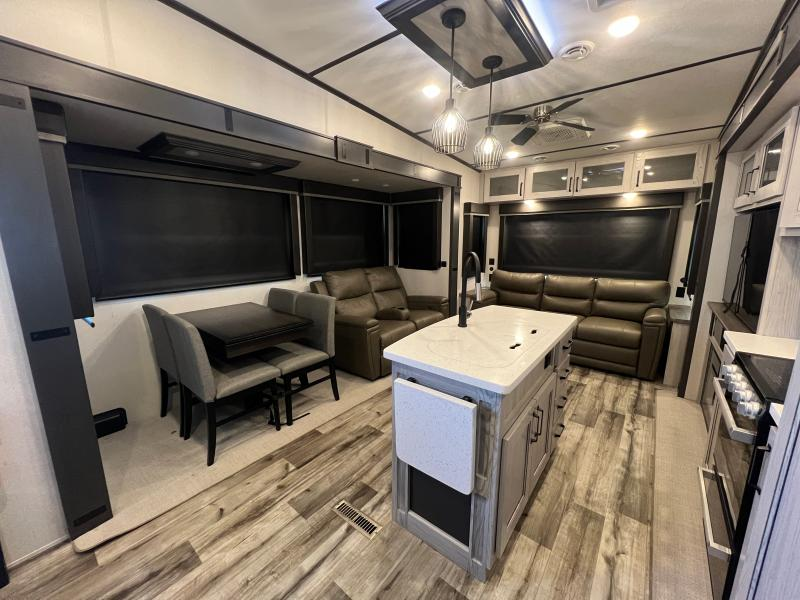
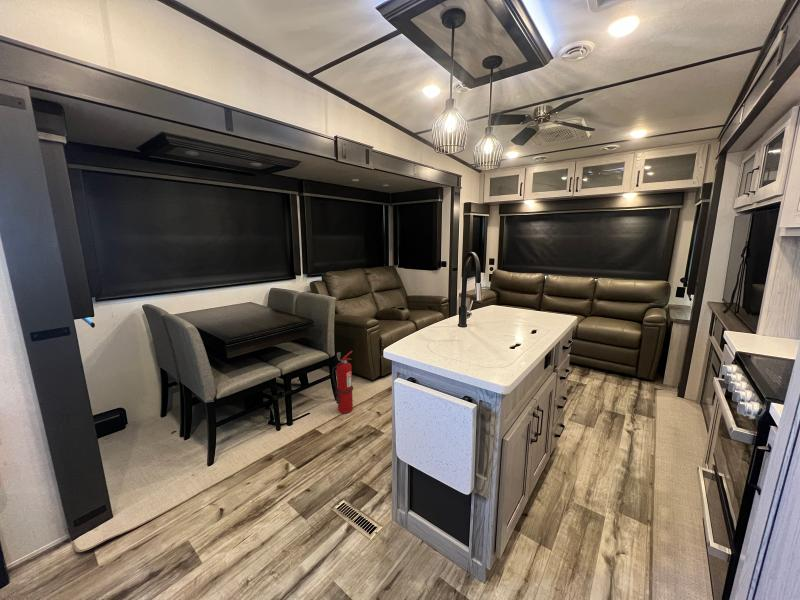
+ fire extinguisher (343, 382)
